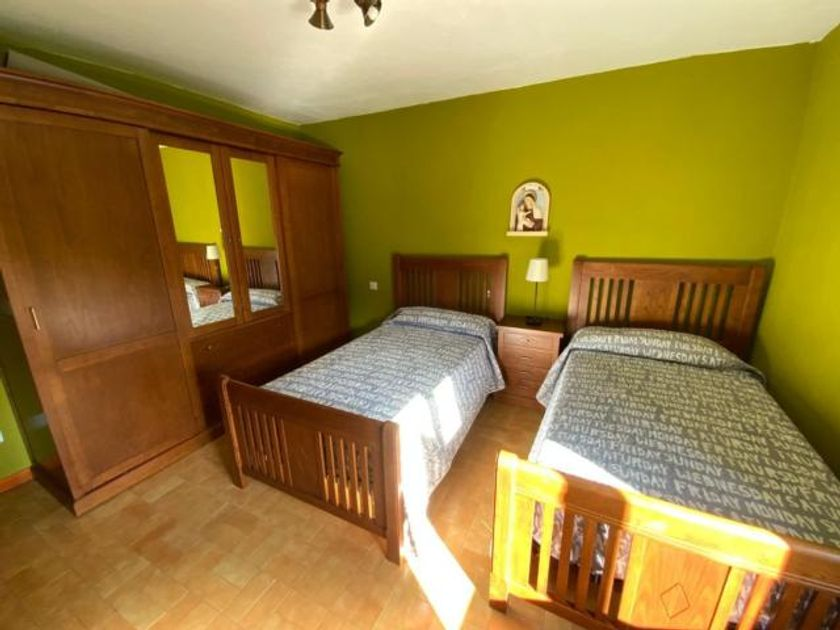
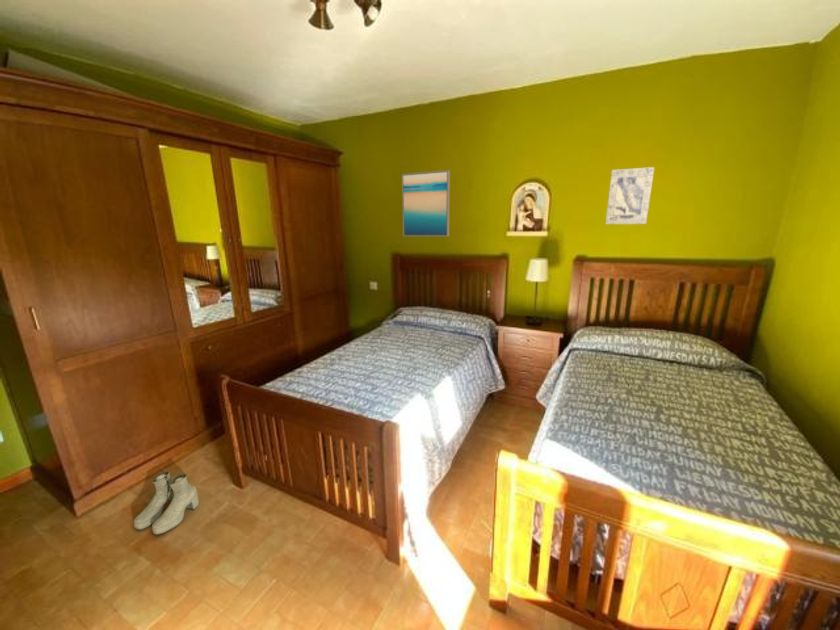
+ wall art (425, 205)
+ wall art (628, 196)
+ boots (165, 499)
